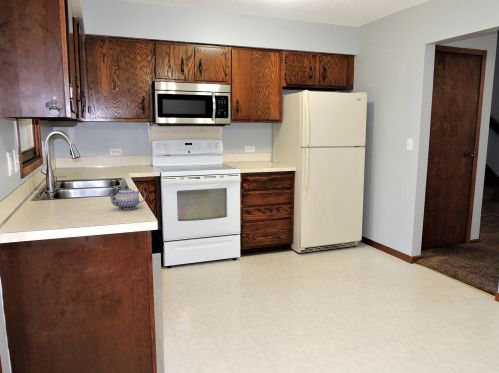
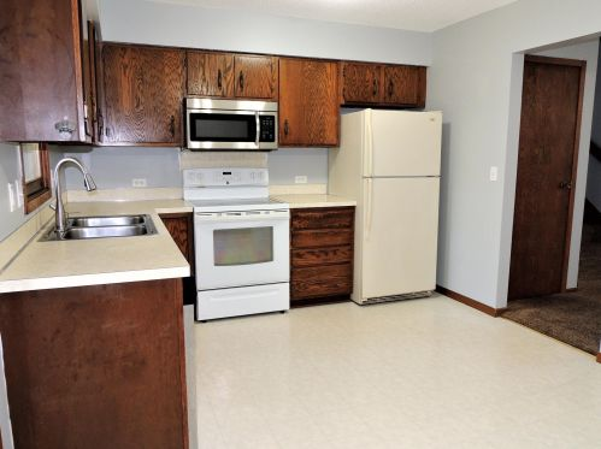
- teapot (127, 197)
